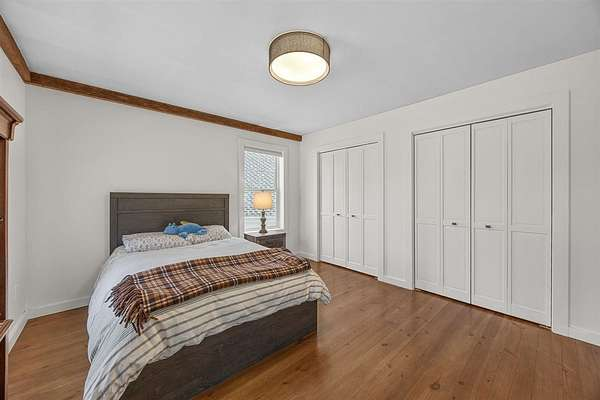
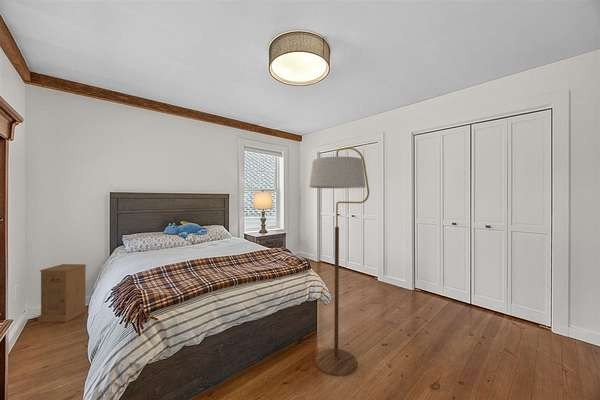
+ floor lamp (338, 256)
+ nightstand (63, 291)
